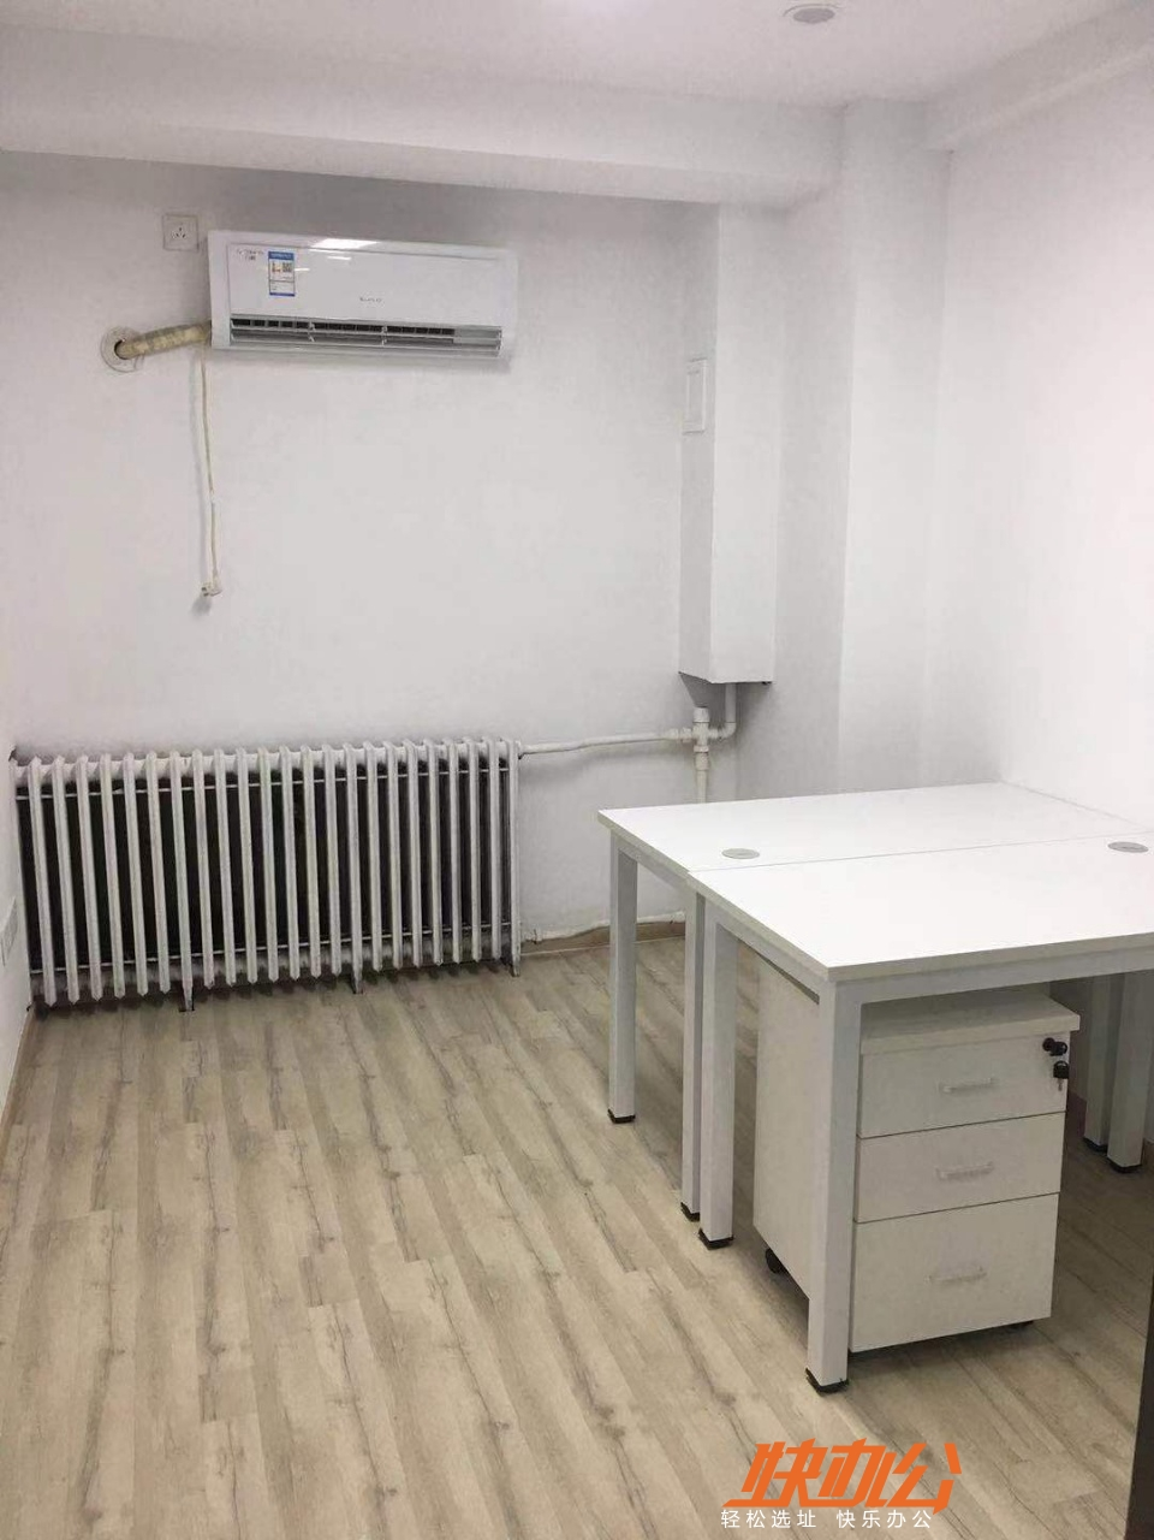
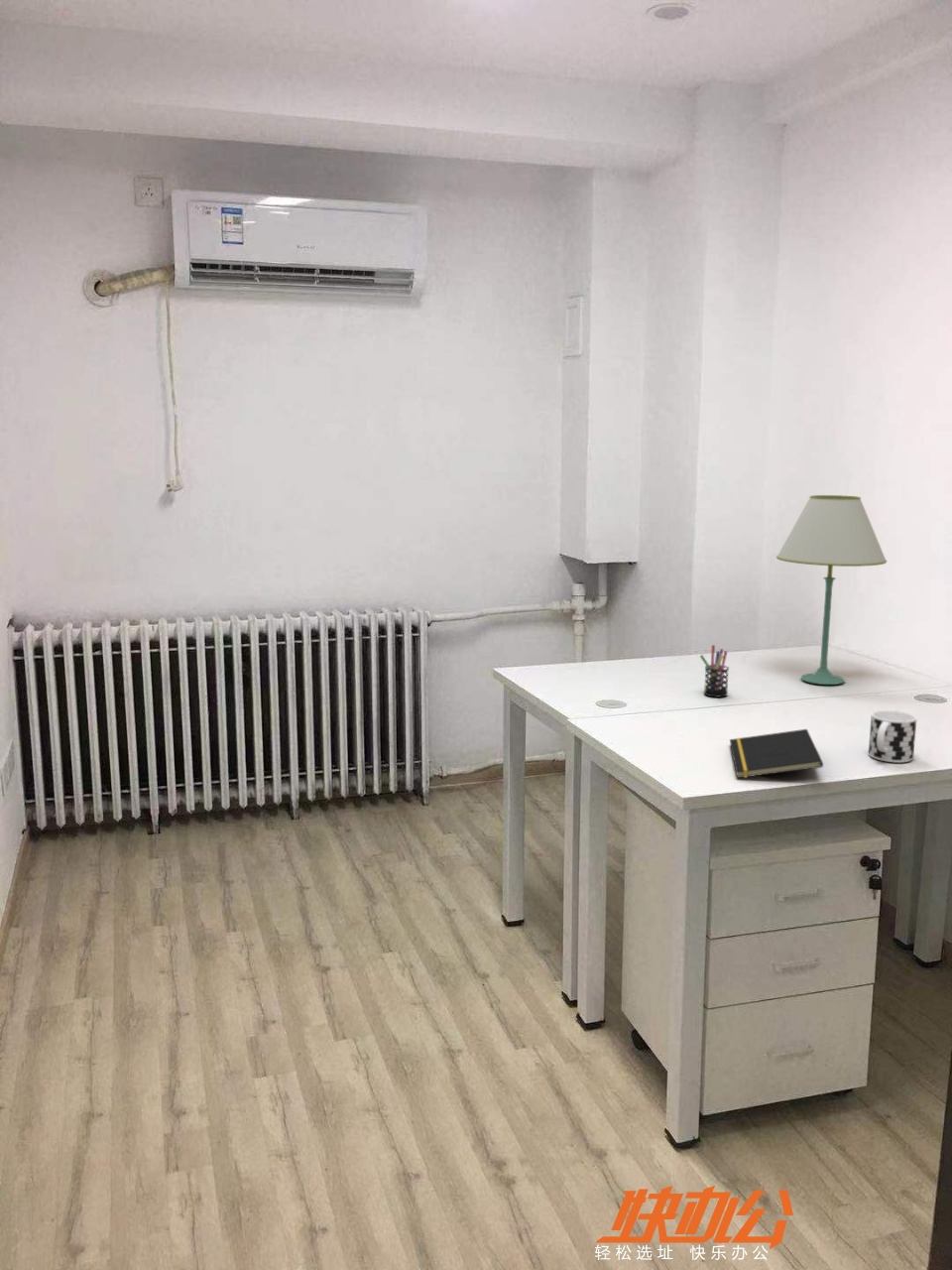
+ table lamp (828, 589)
+ cup (890, 737)
+ pen holder (713, 670)
+ notepad (774, 752)
